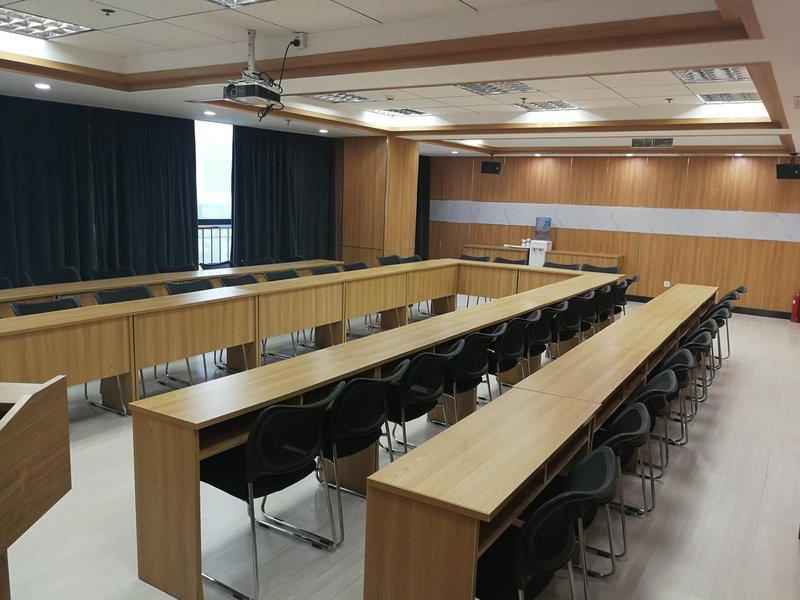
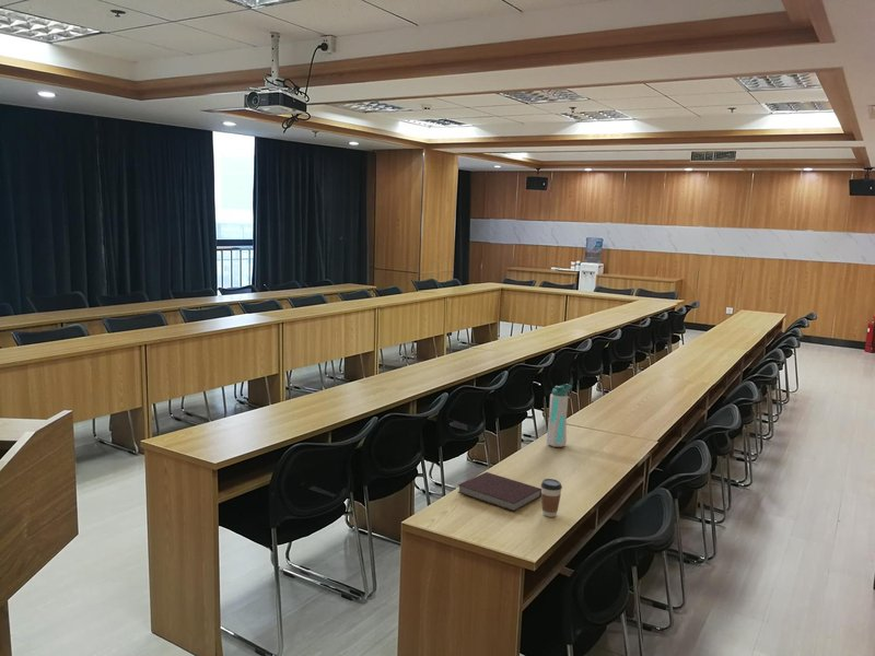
+ notebook (499, 490)
+ coffee cup (550, 497)
+ water bottle (559, 414)
